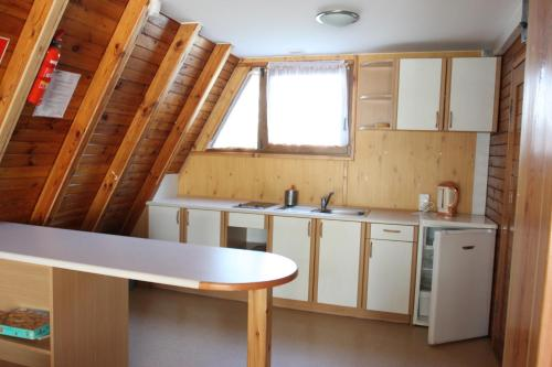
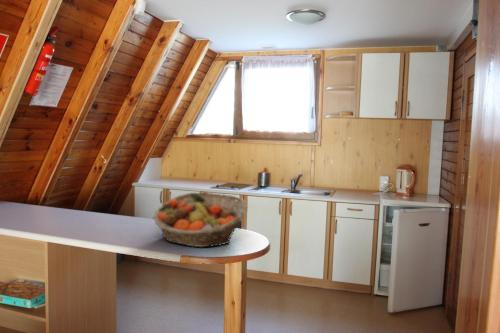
+ fruit basket (200, 218)
